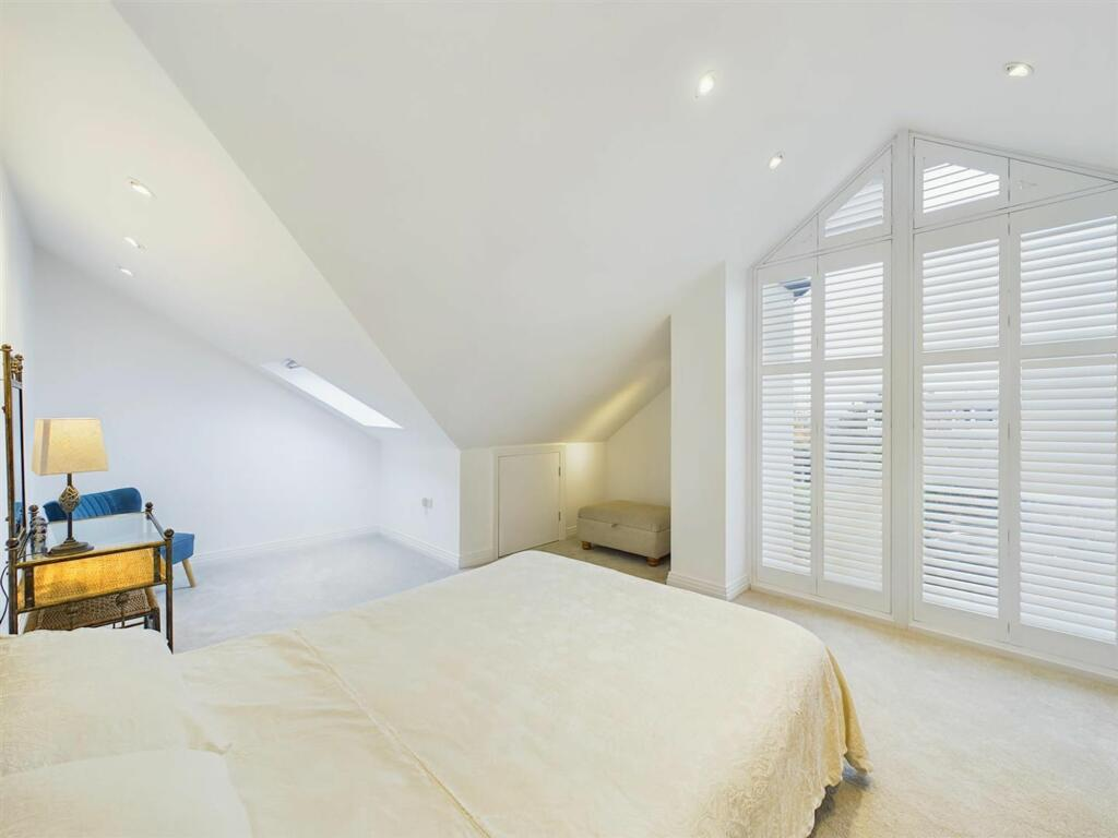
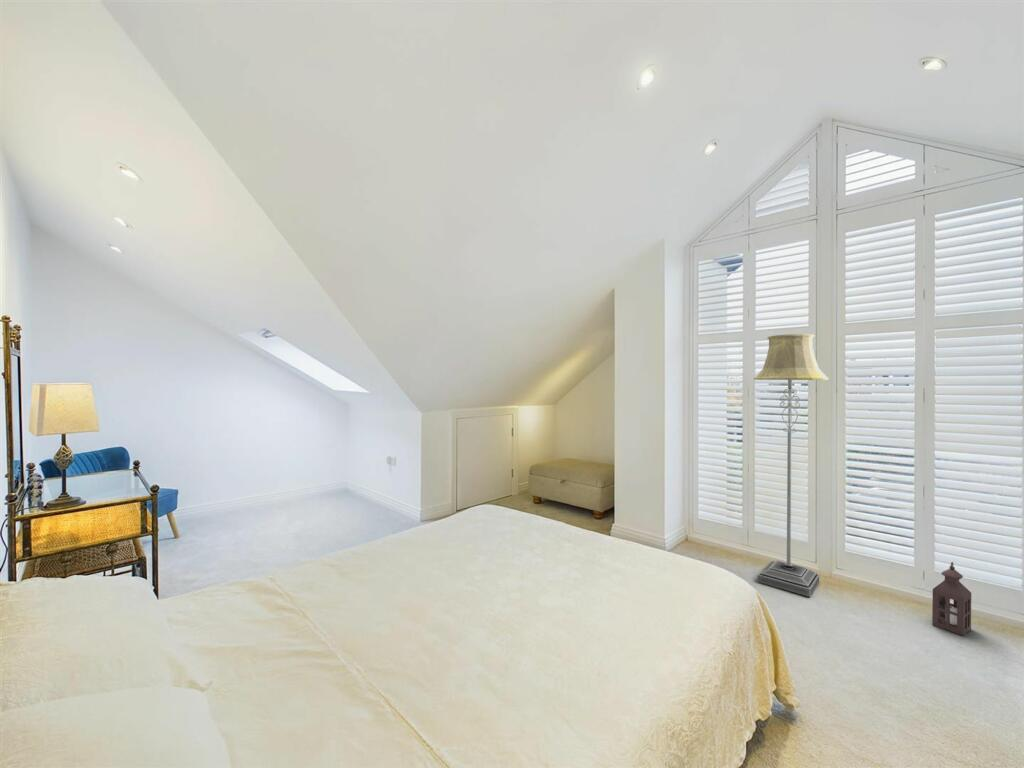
+ floor lamp (789, 459)
+ lantern (951, 594)
